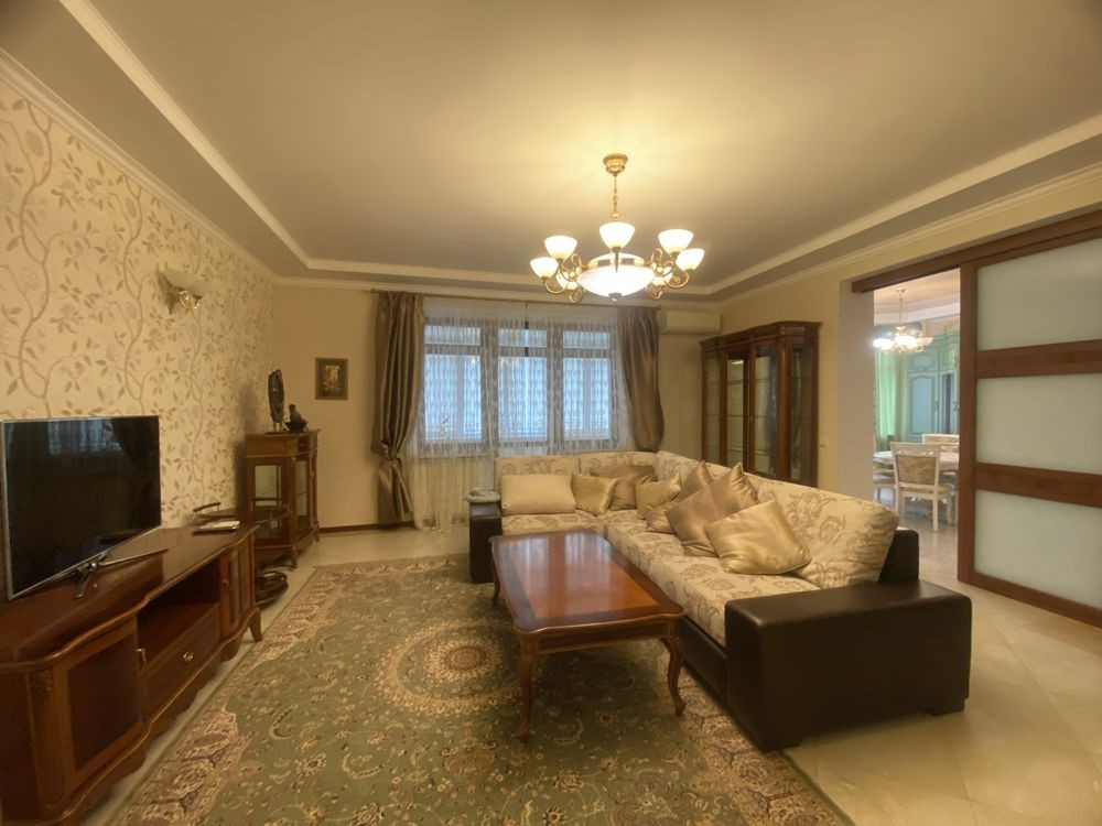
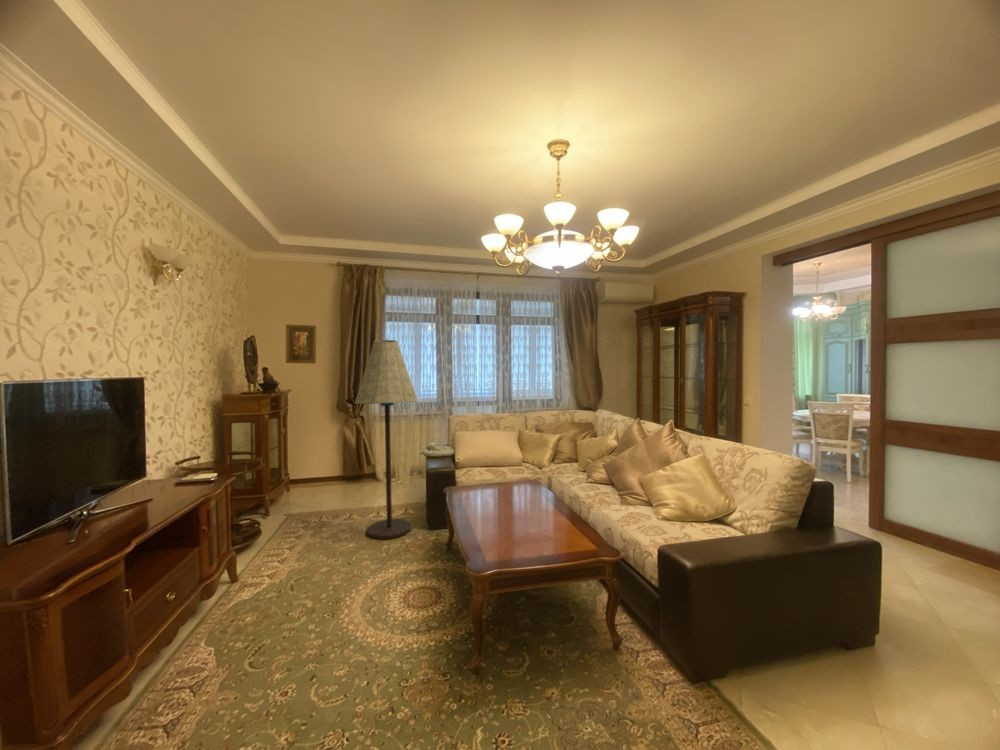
+ floor lamp (387, 434)
